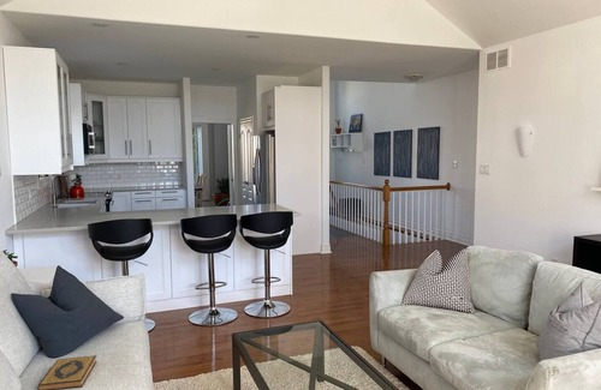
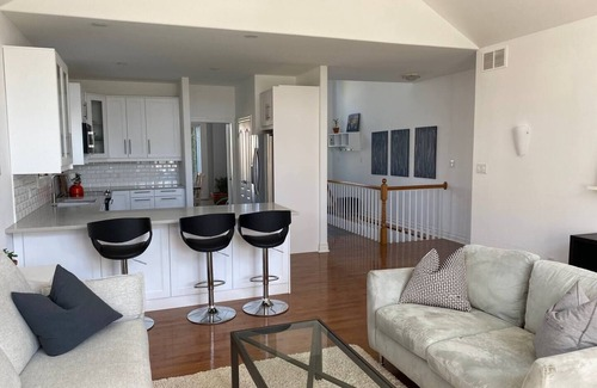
- hardback book (69, 372)
